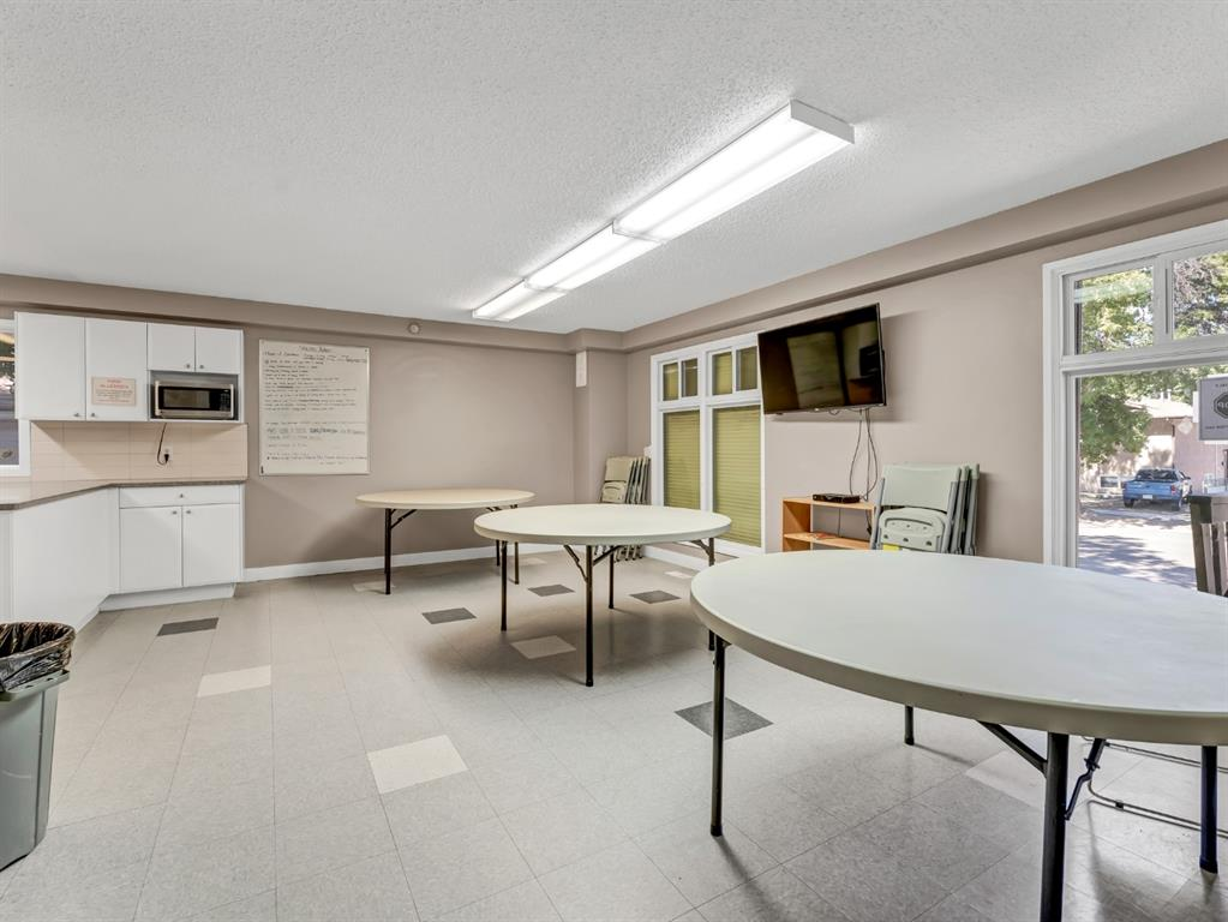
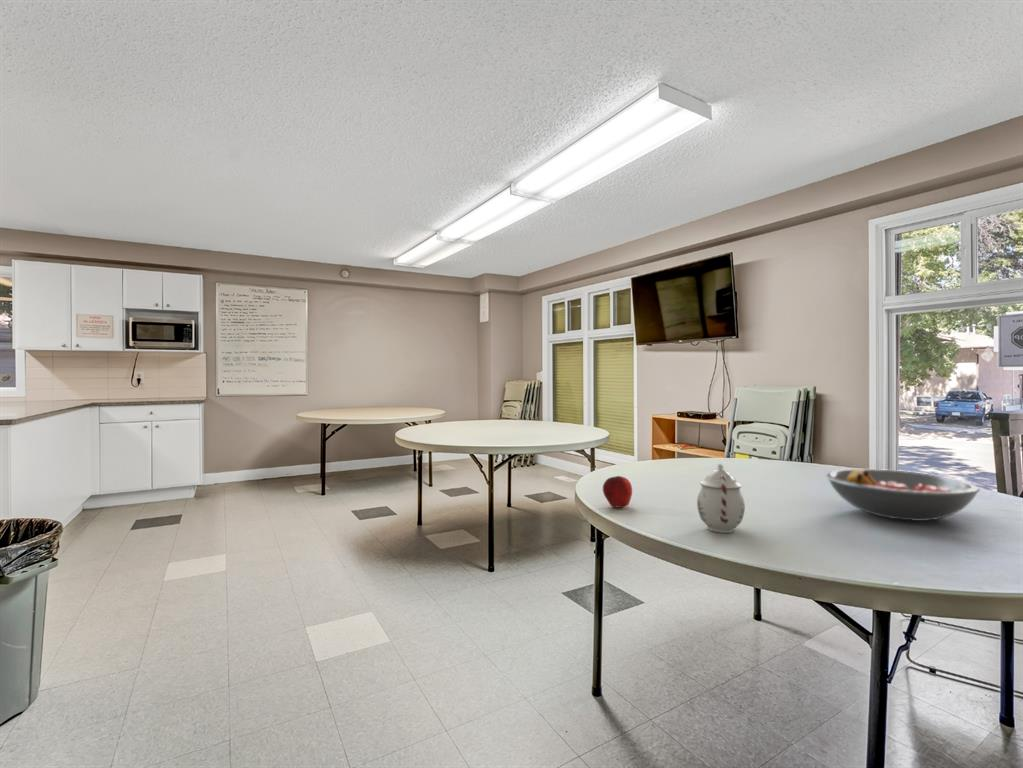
+ fruit bowl (897, 492)
+ apple (617, 491)
+ teapot (720, 495)
